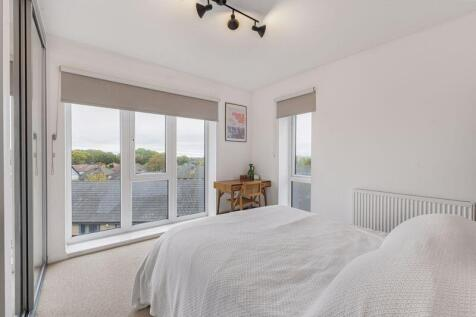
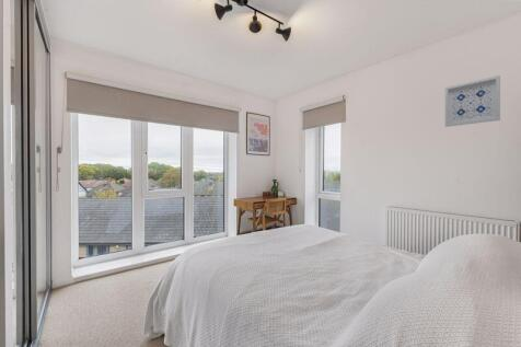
+ wall art (471, 103)
